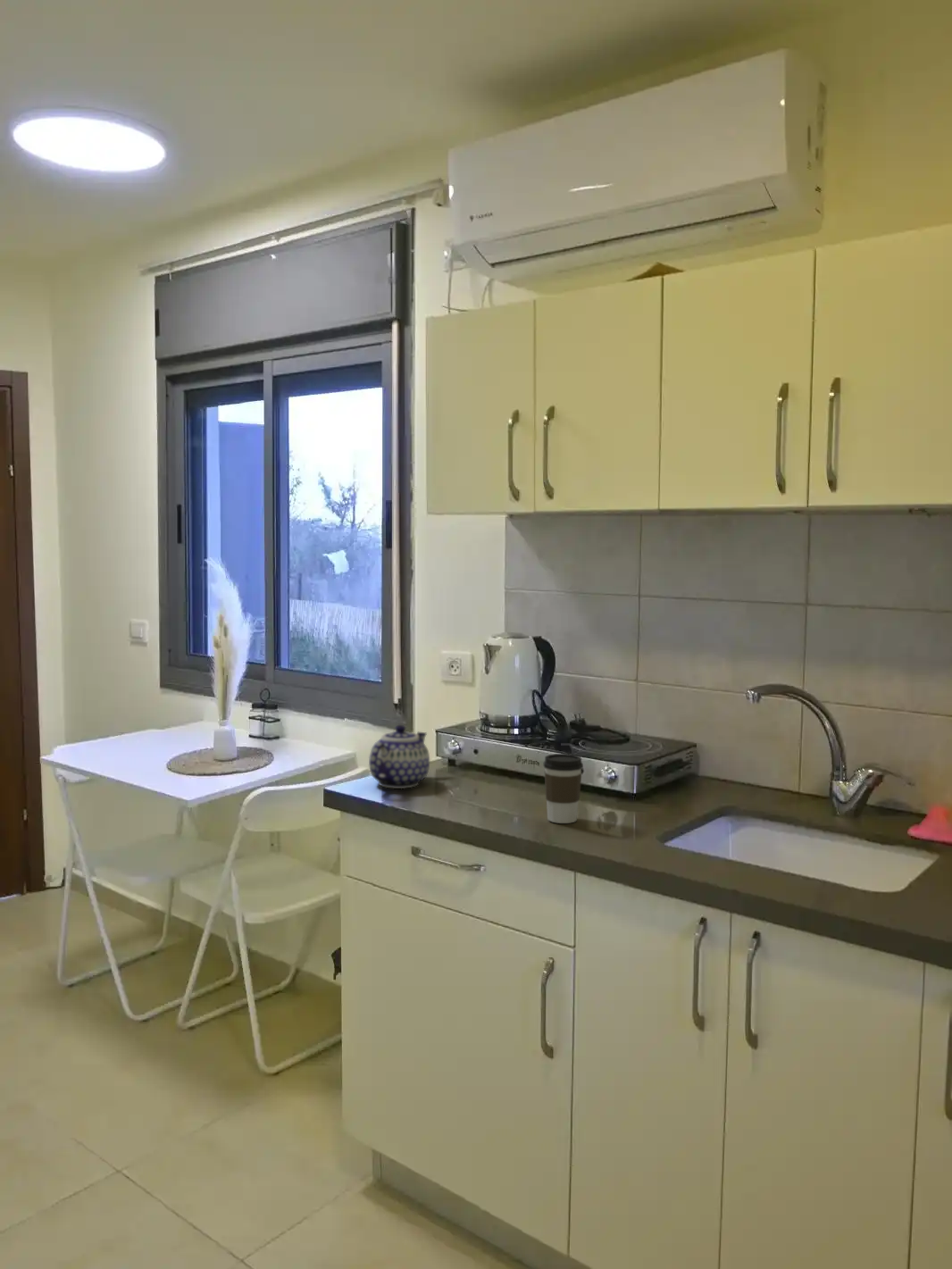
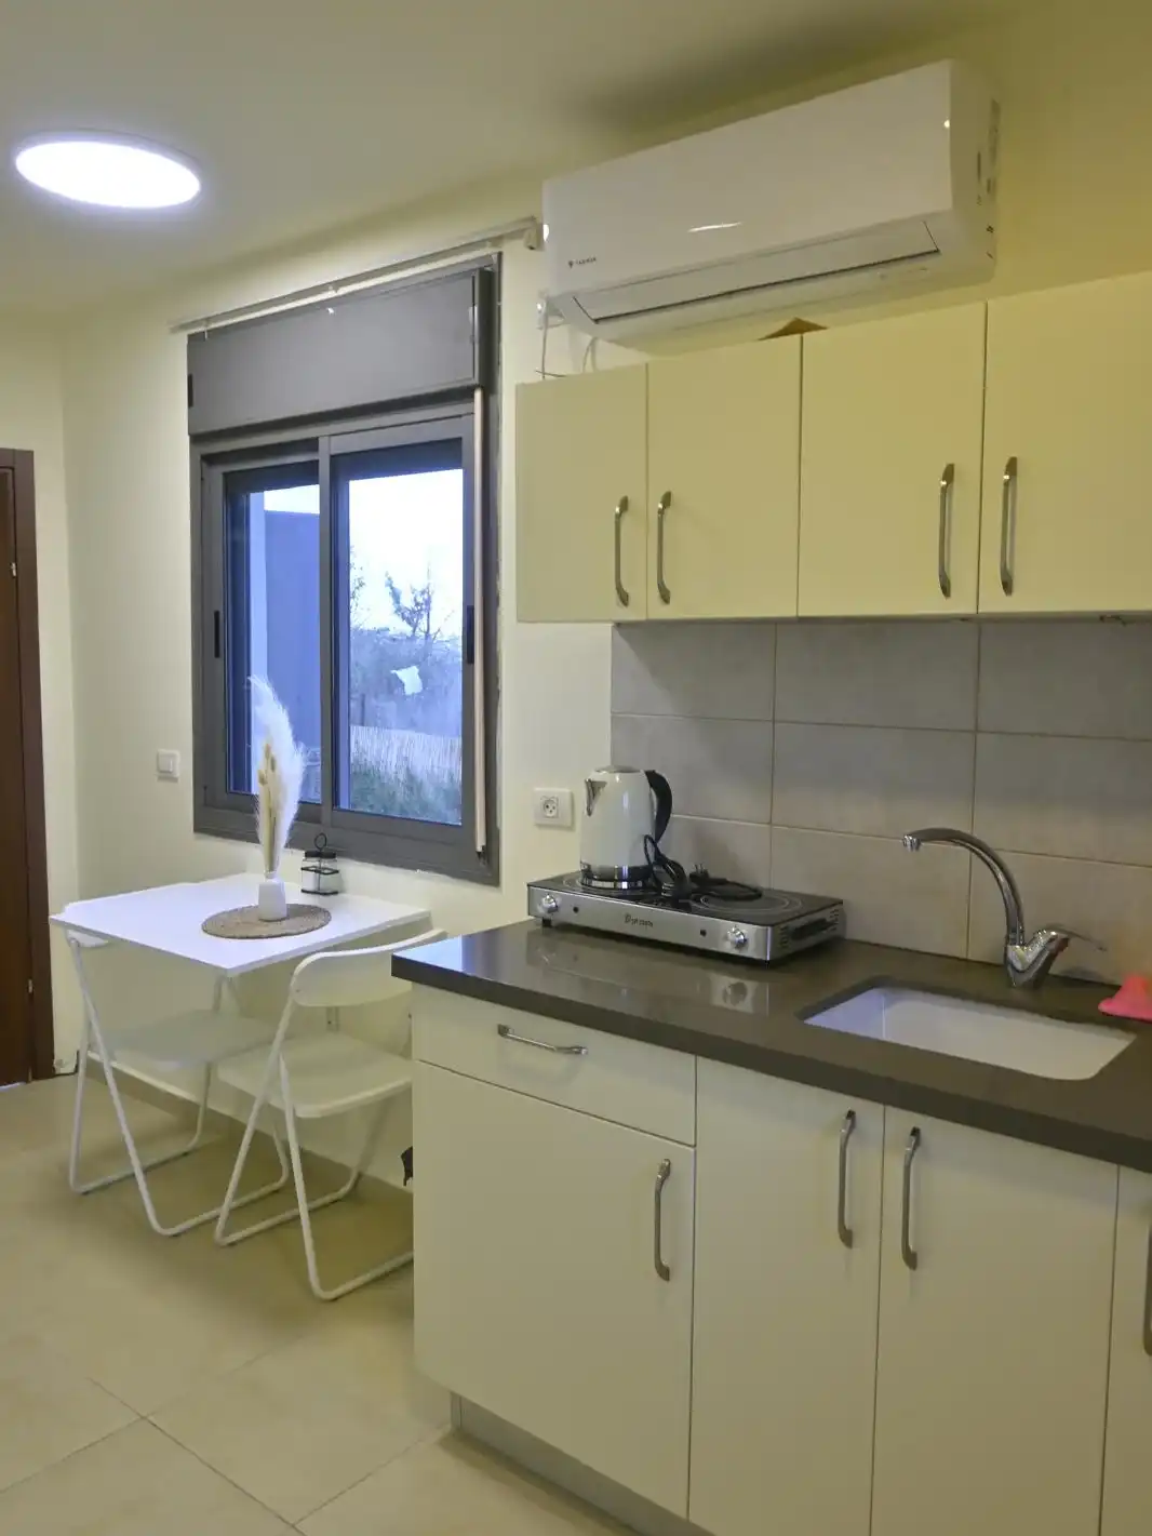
- teapot (399, 754)
- coffee cup (563, 788)
